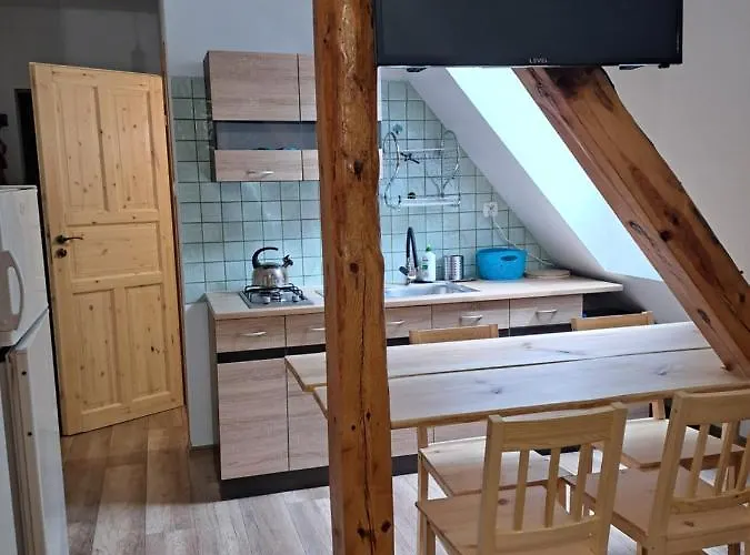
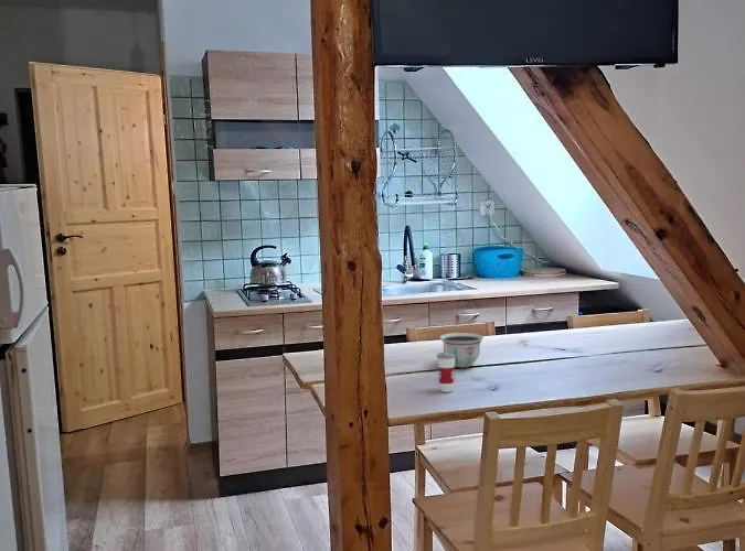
+ cup (446, 366)
+ bowl (461, 350)
